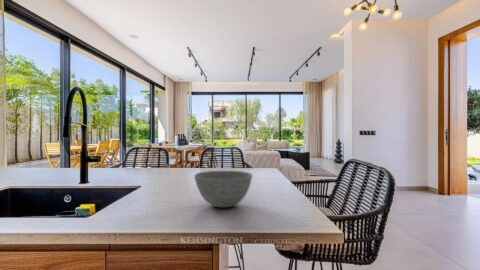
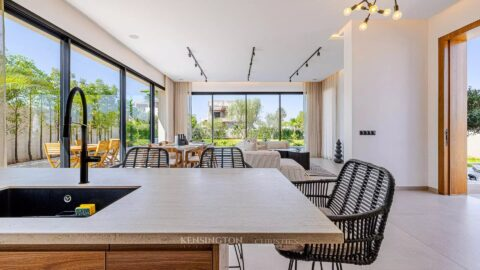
- bowl (223, 189)
